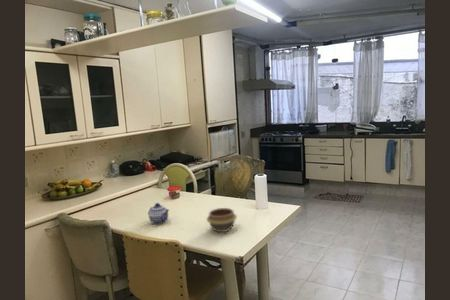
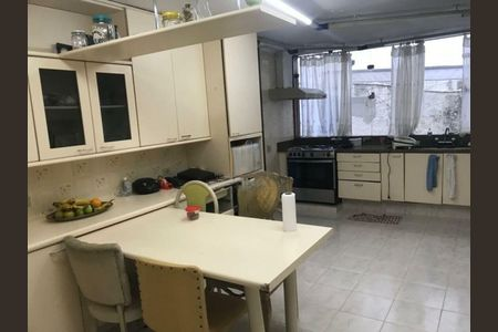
- teapot (158, 212)
- bowl (221, 220)
